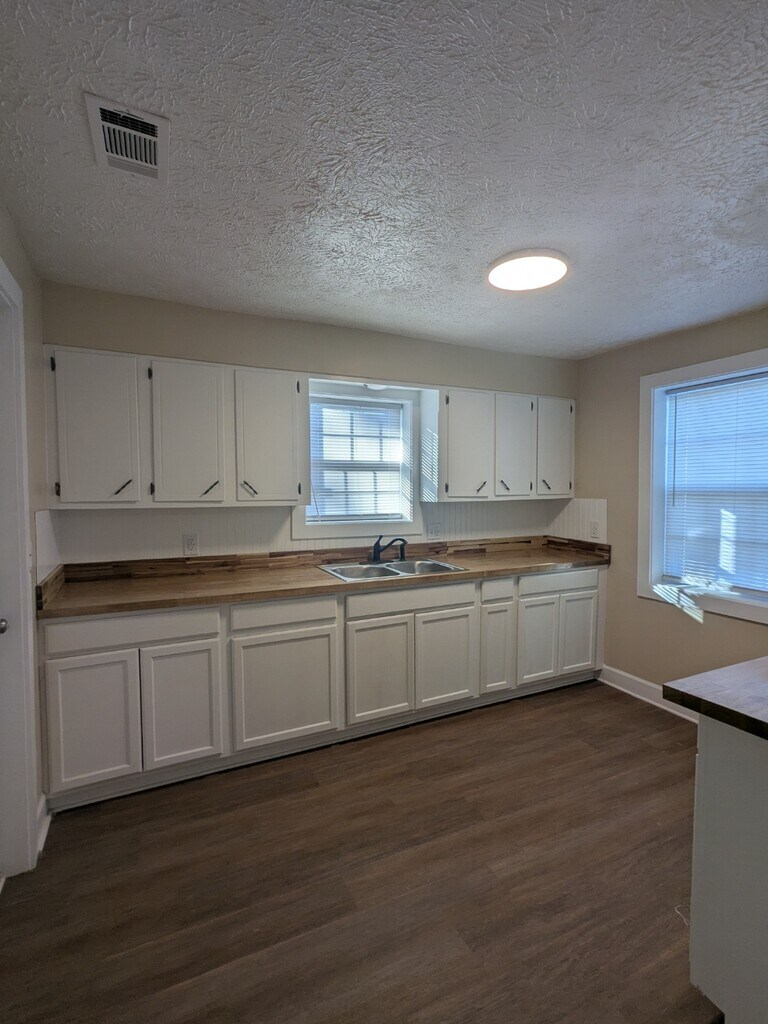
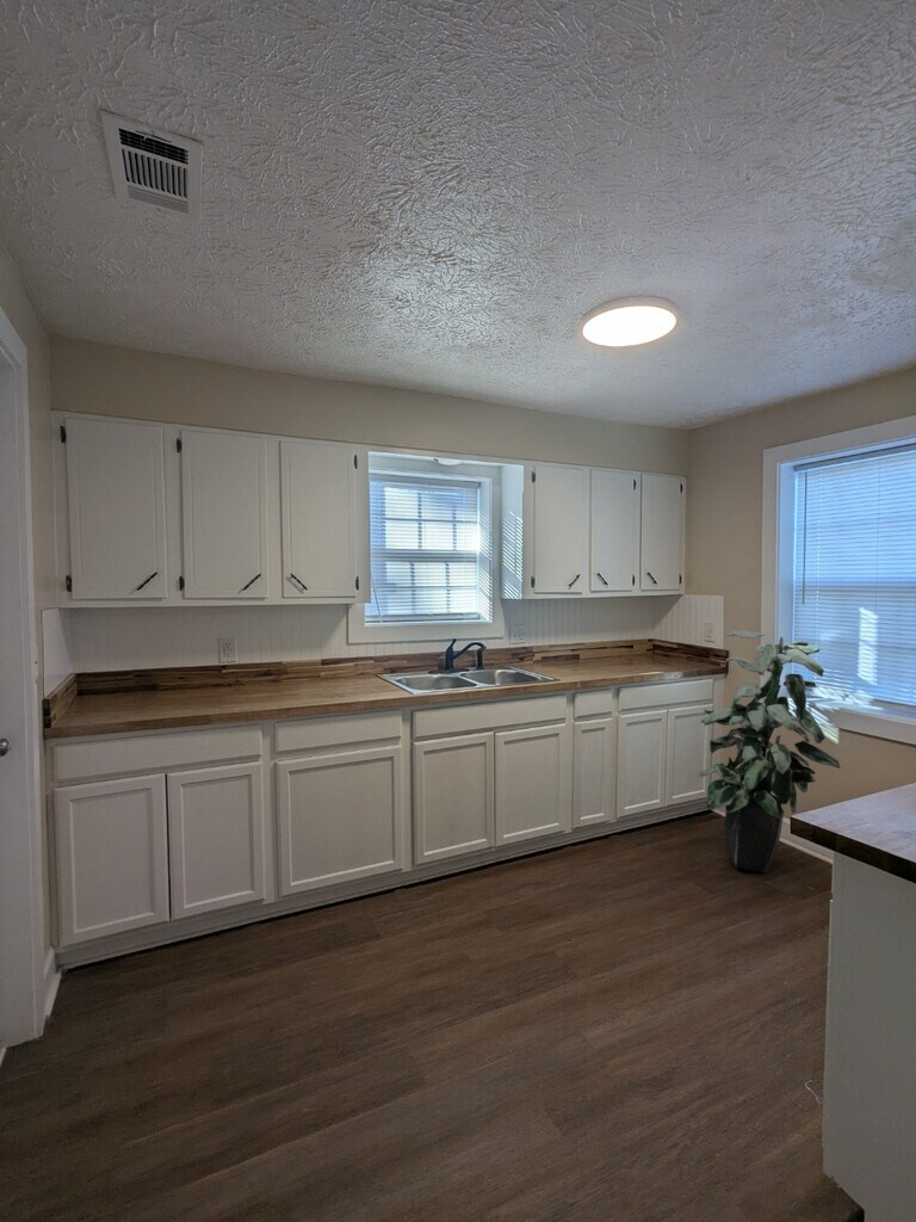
+ indoor plant (757, 747)
